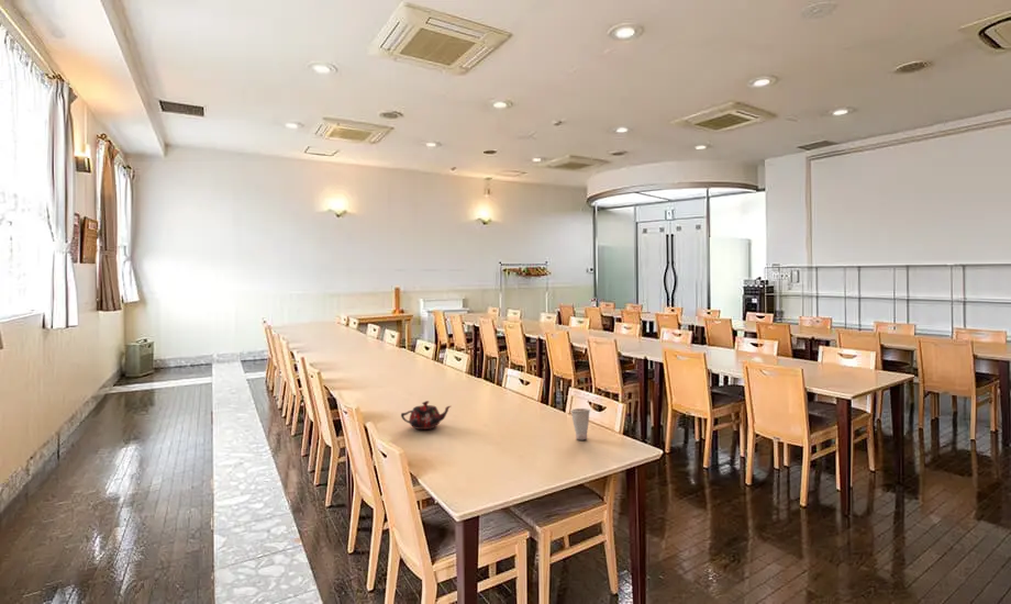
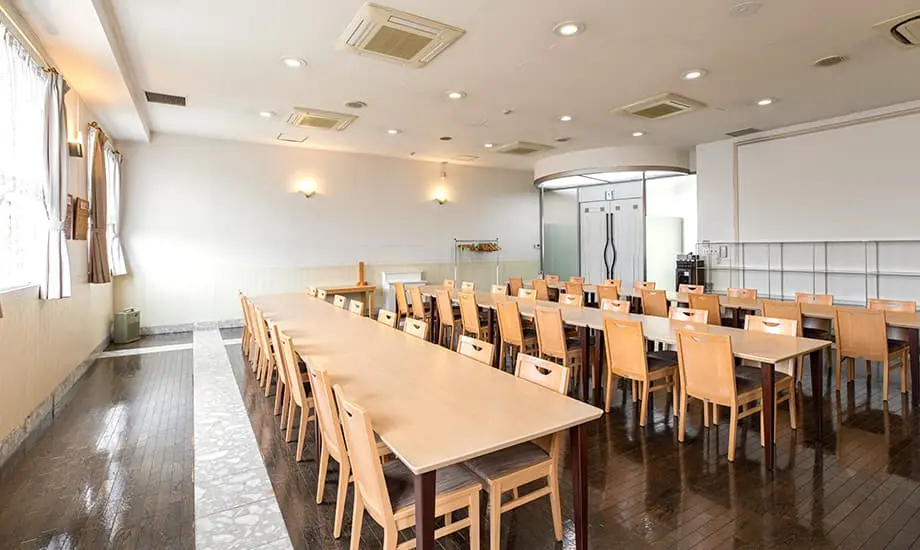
- cup (580, 423)
- teapot (426, 413)
